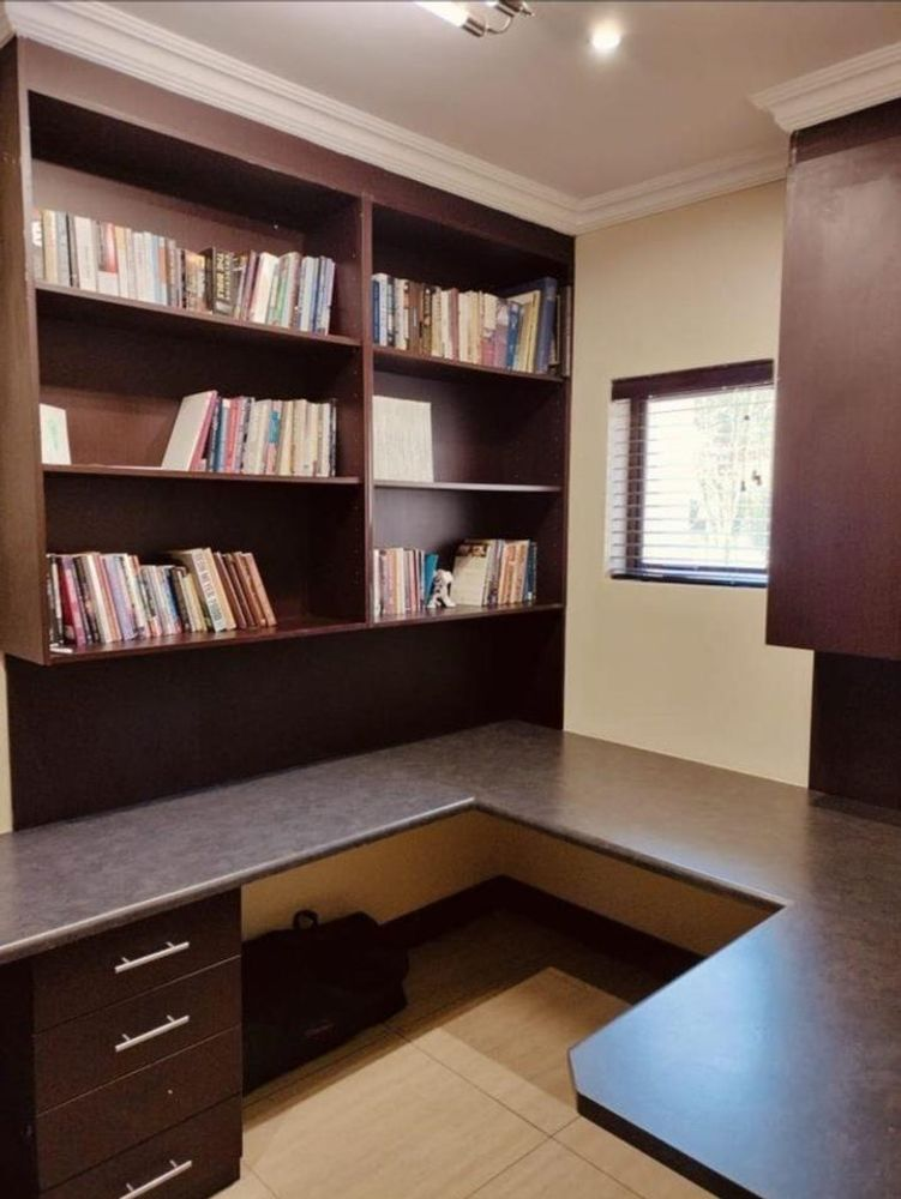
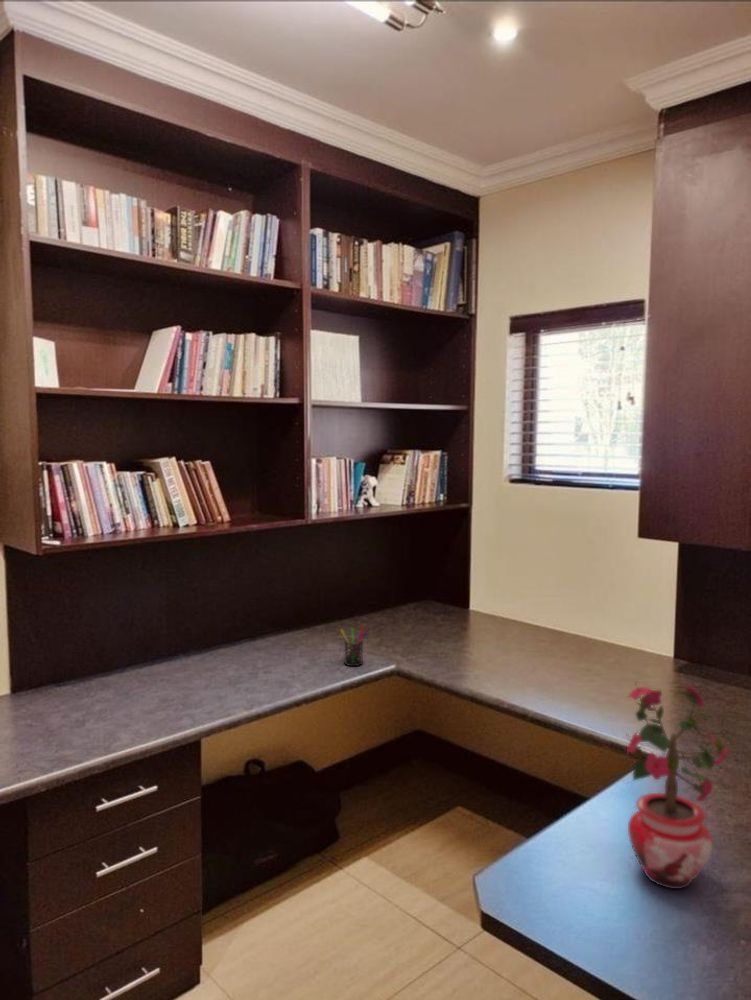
+ potted plant (671, 778)
+ pen holder (354, 644)
